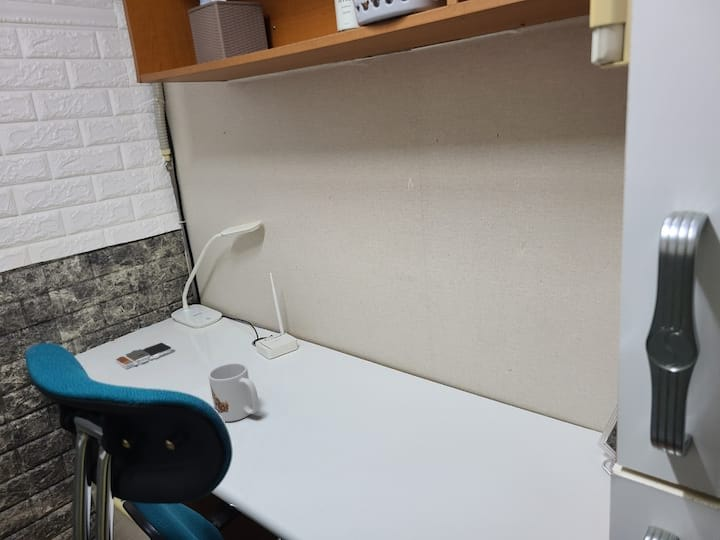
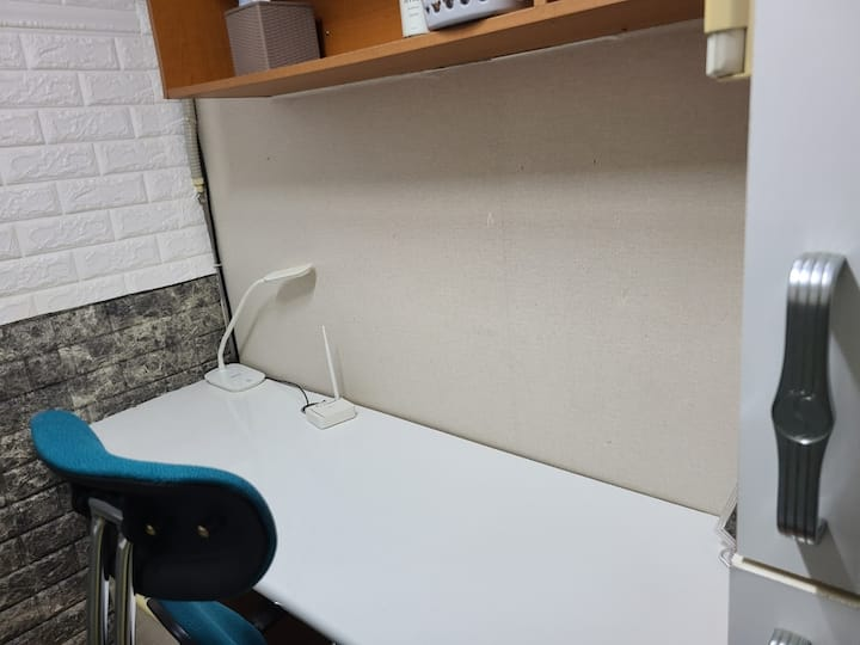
- architectural model (146, 353)
- mug (237, 393)
